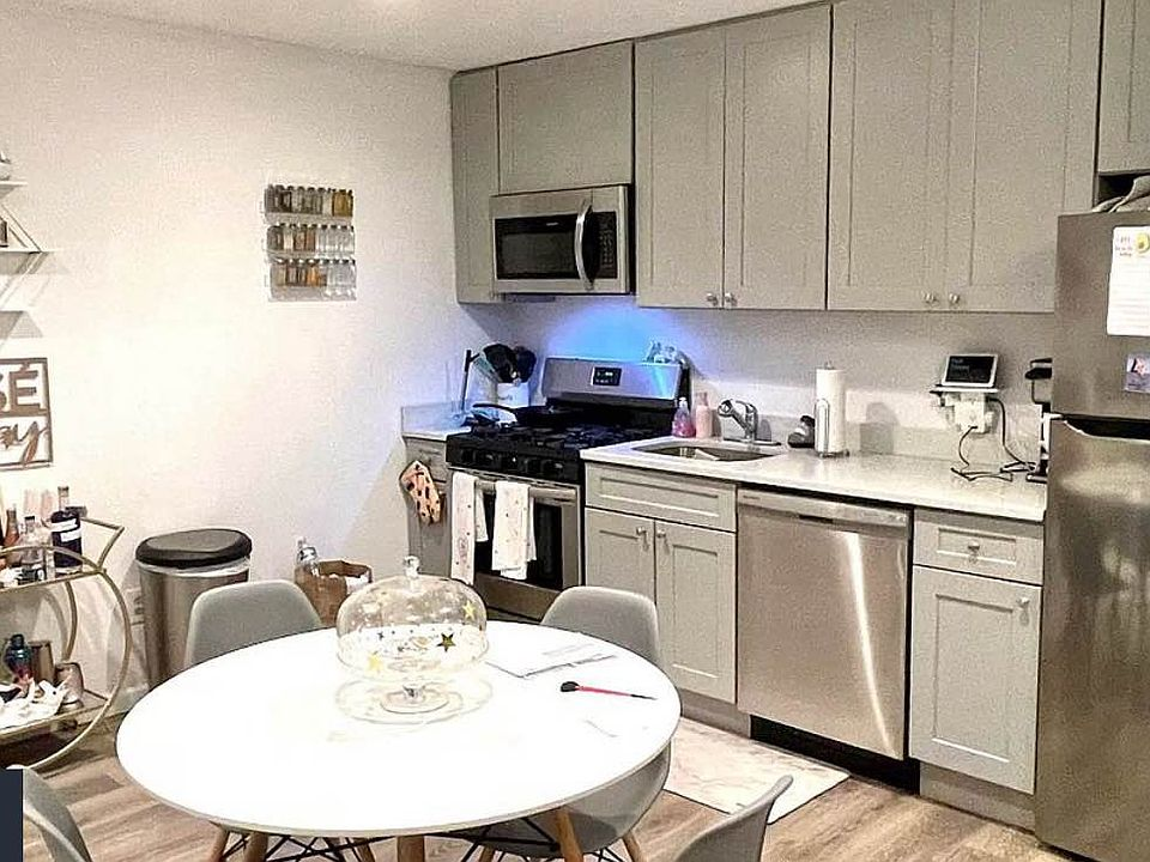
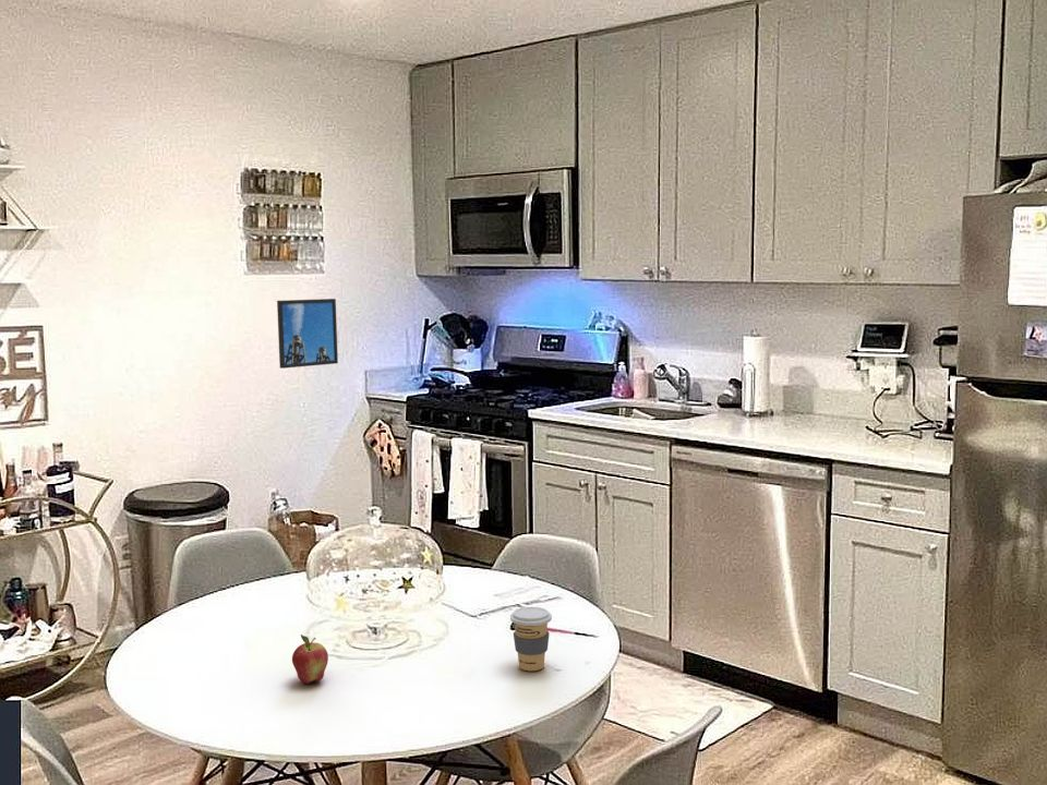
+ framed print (308, 333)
+ fruit (310, 655)
+ coffee cup (531, 639)
